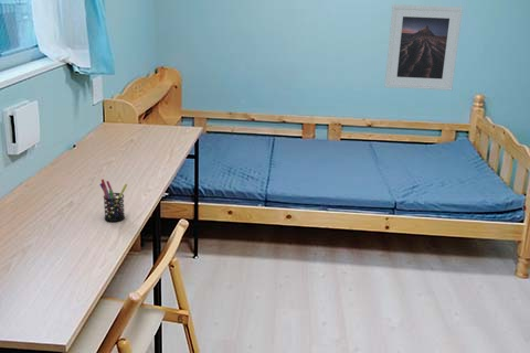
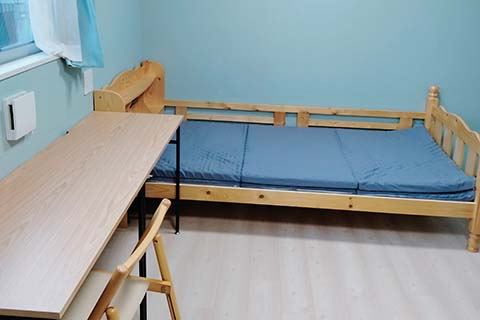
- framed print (422, 47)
- pen holder (112, 200)
